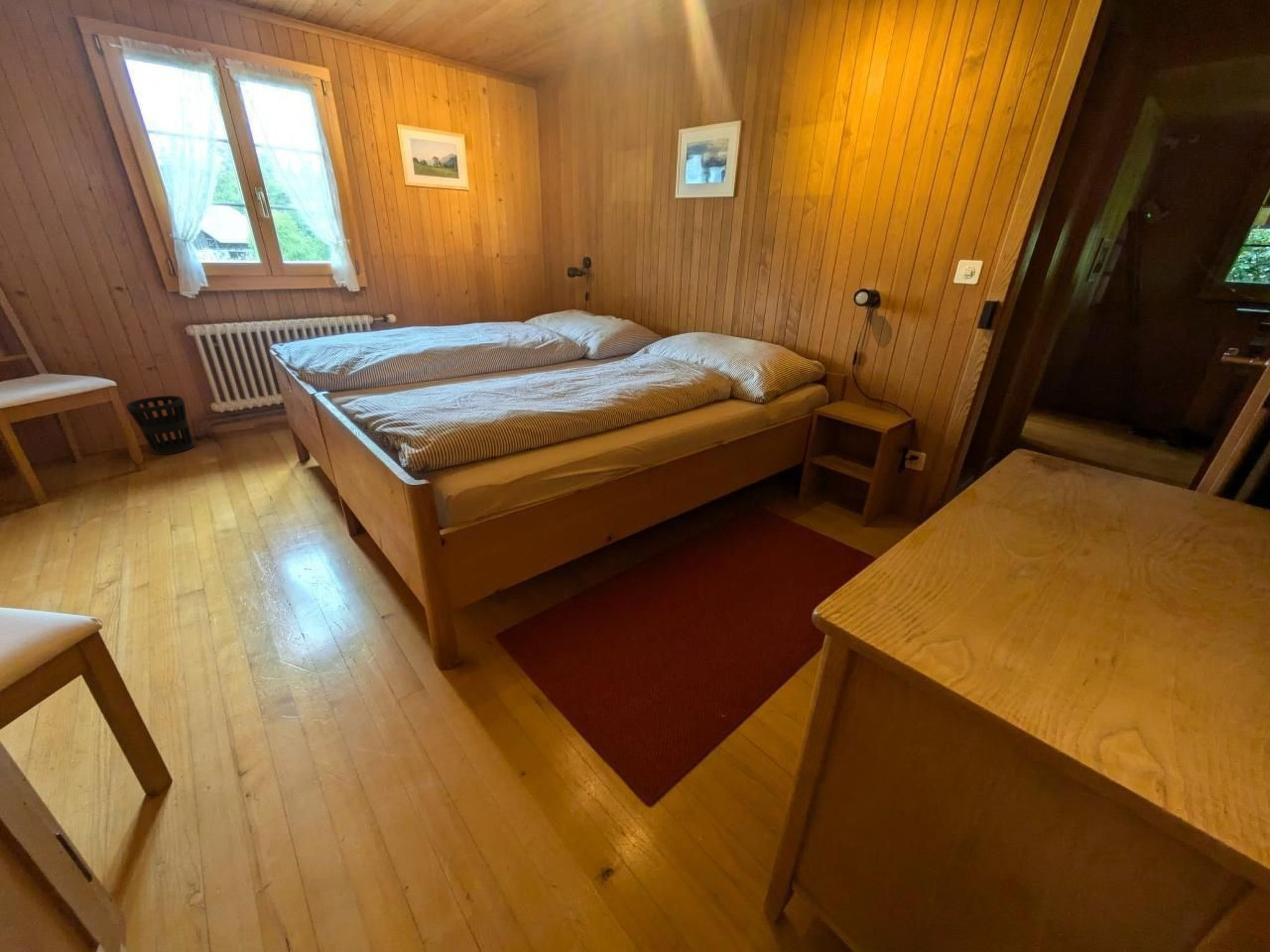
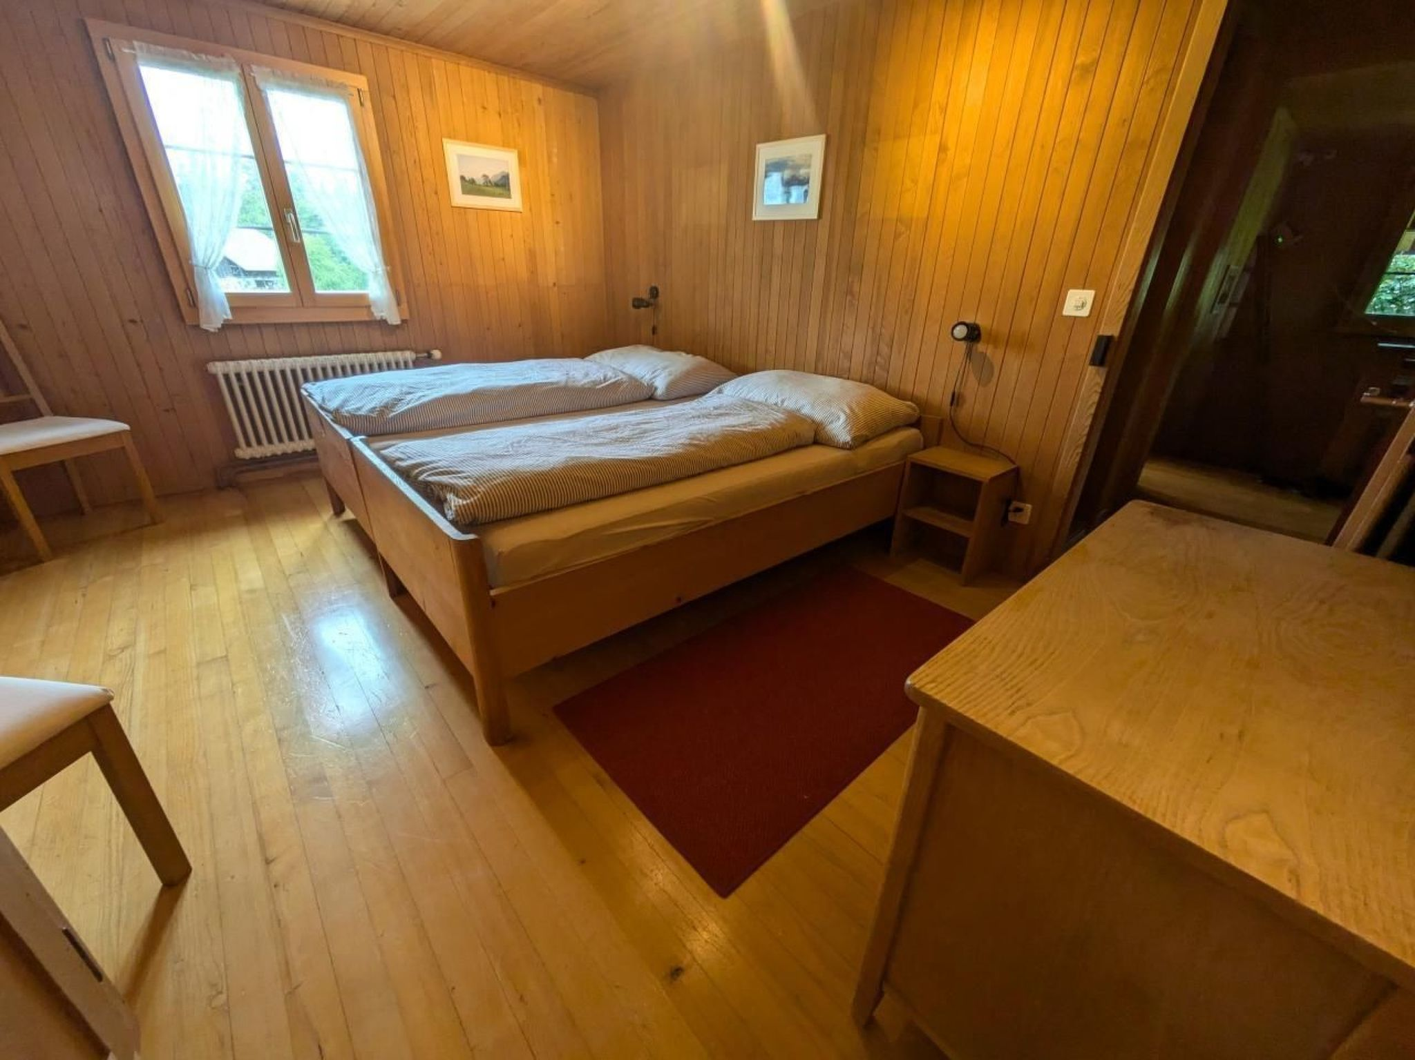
- wastebasket (164, 425)
